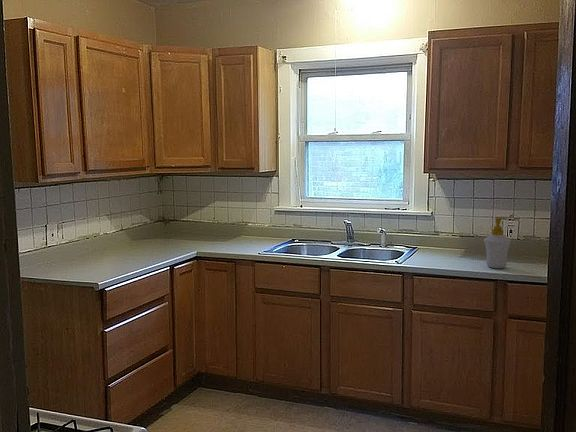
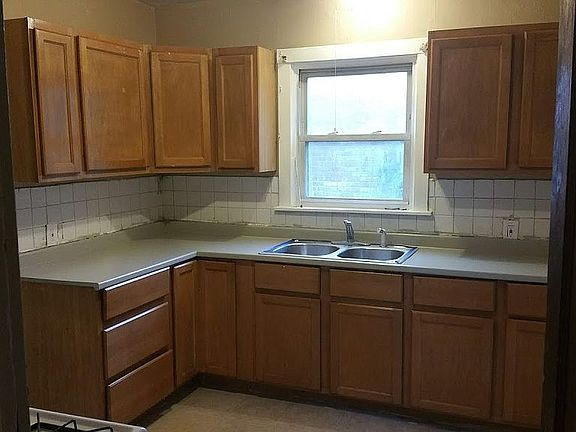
- soap bottle (497, 242)
